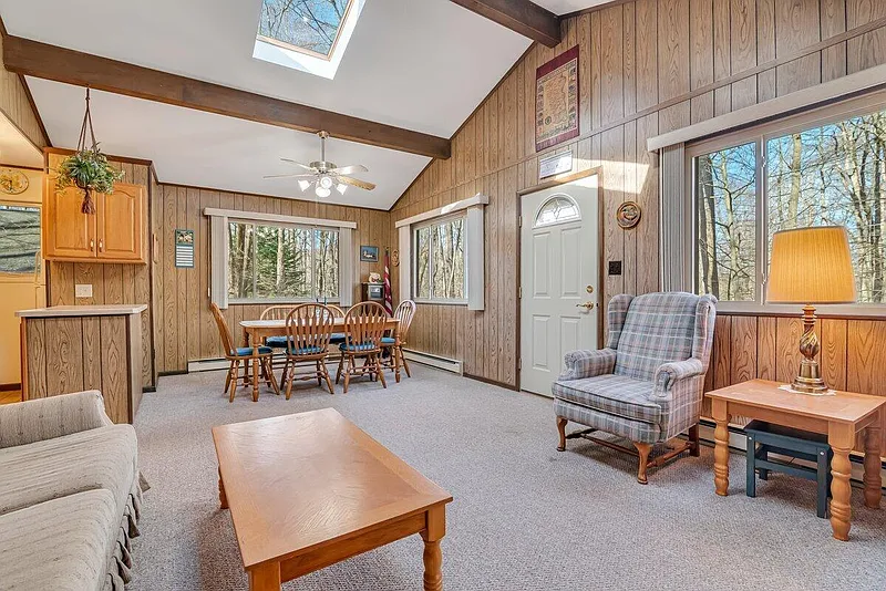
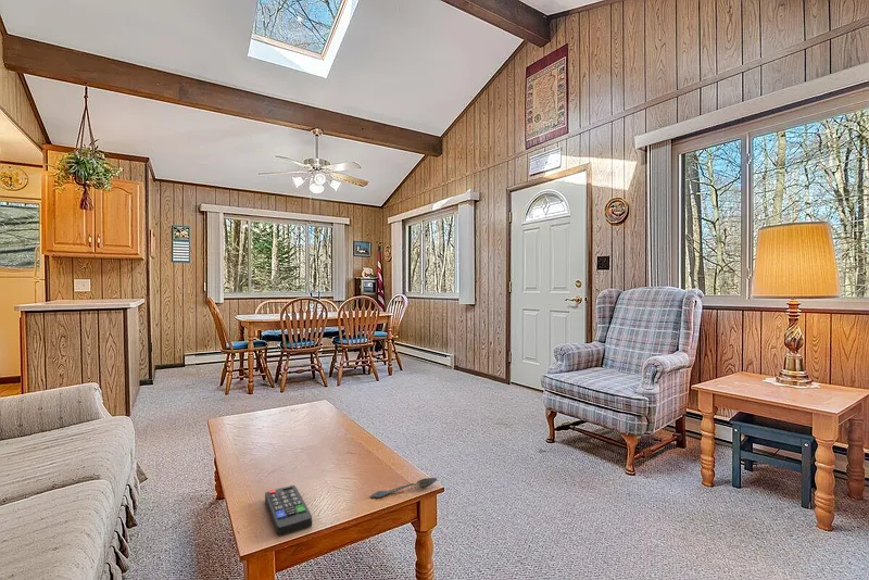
+ remote control (287, 507)
+ spoon (404, 487)
